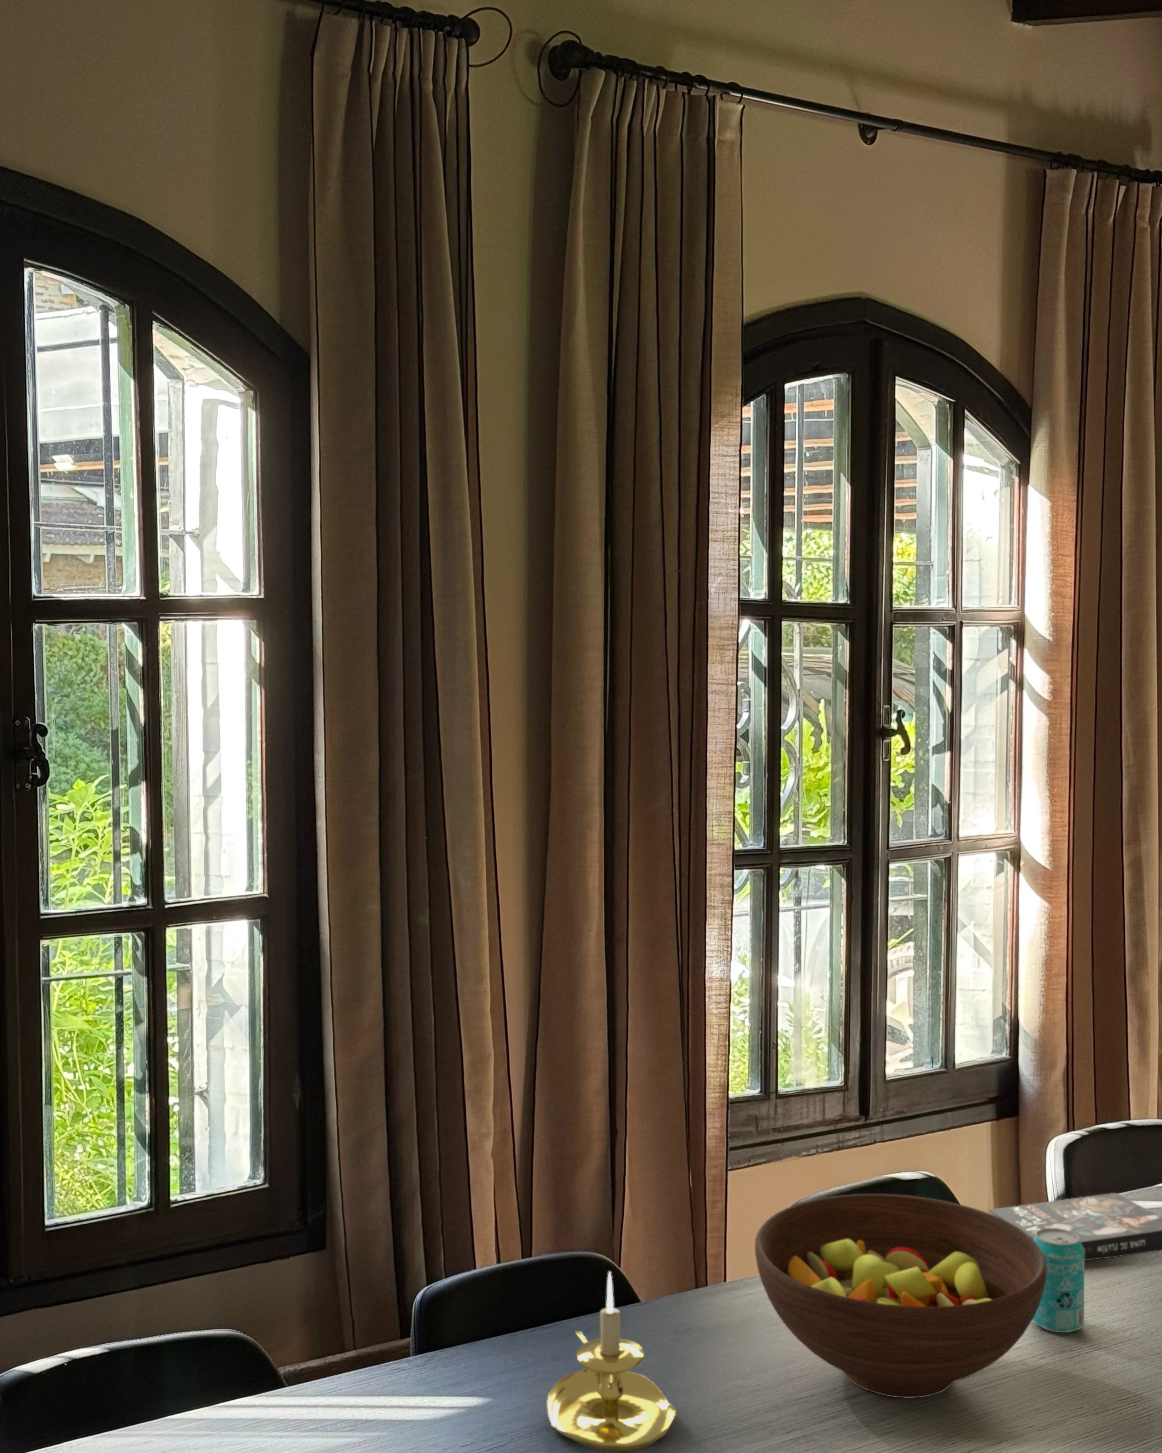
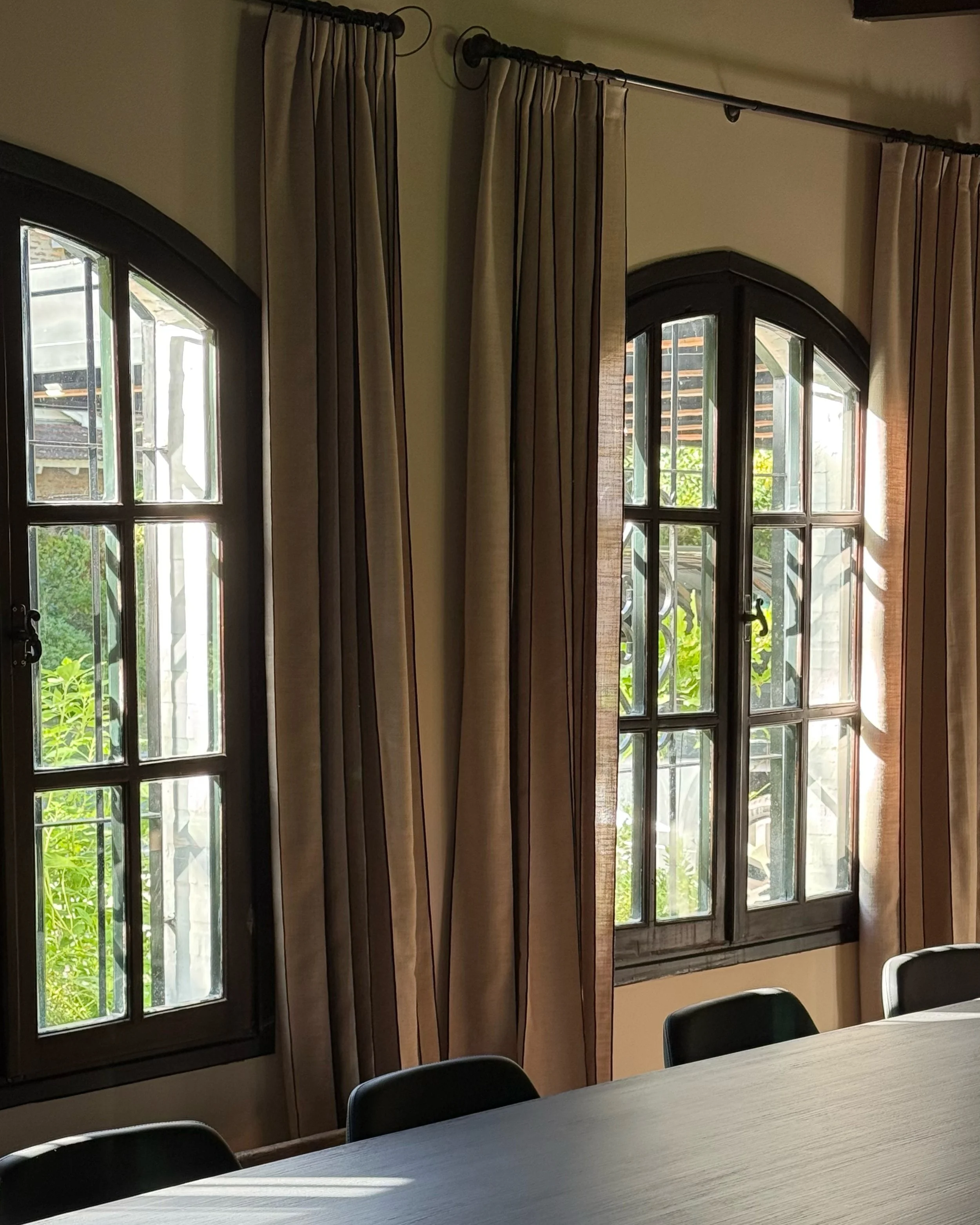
- fruit bowl (898, 1309)
- book (1083, 1228)
- beverage can (1056, 1280)
- candle holder (606, 1342)
